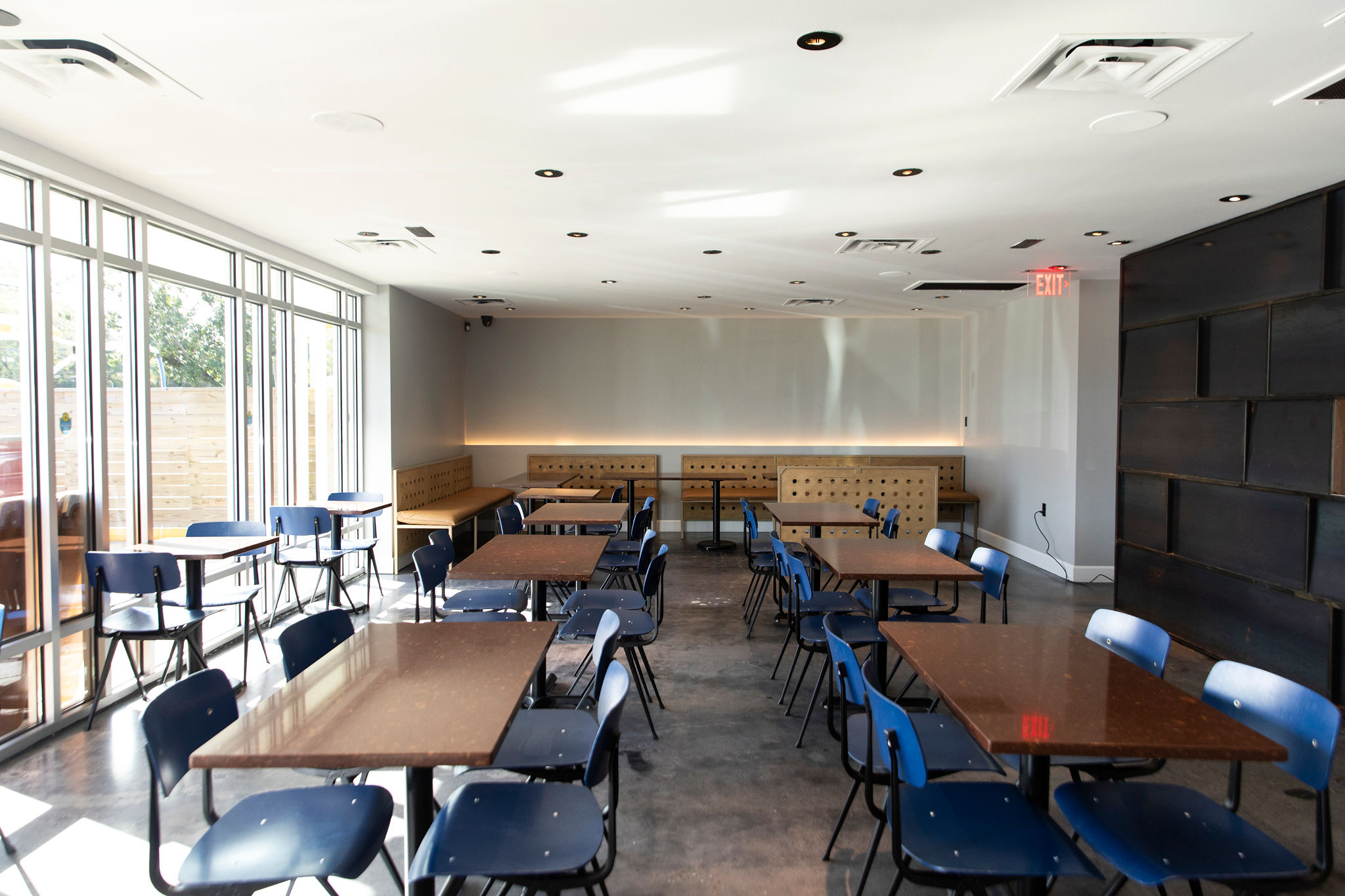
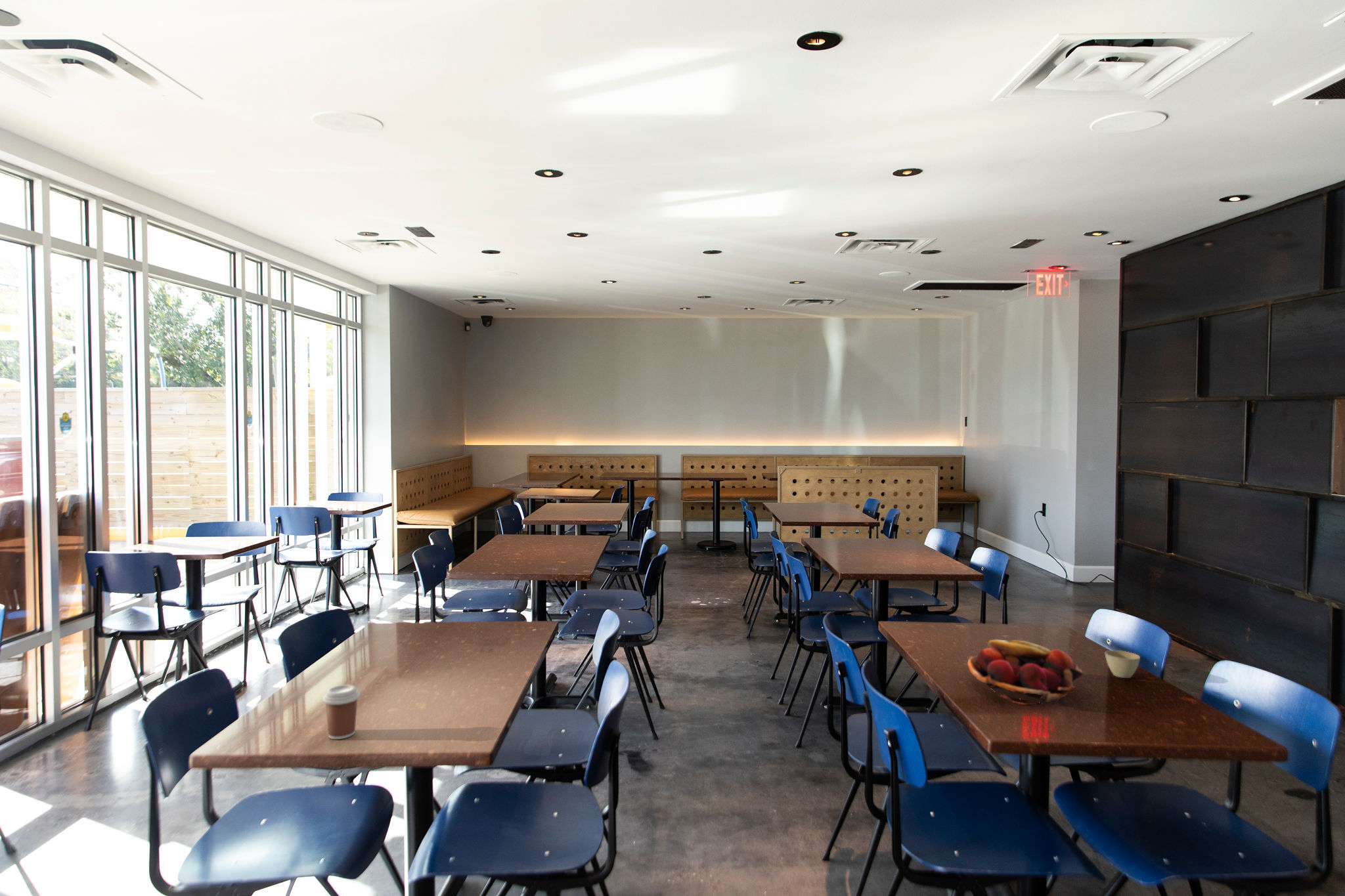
+ flower pot (1122, 665)
+ coffee cup (342, 712)
+ fruit basket (1022, 668)
